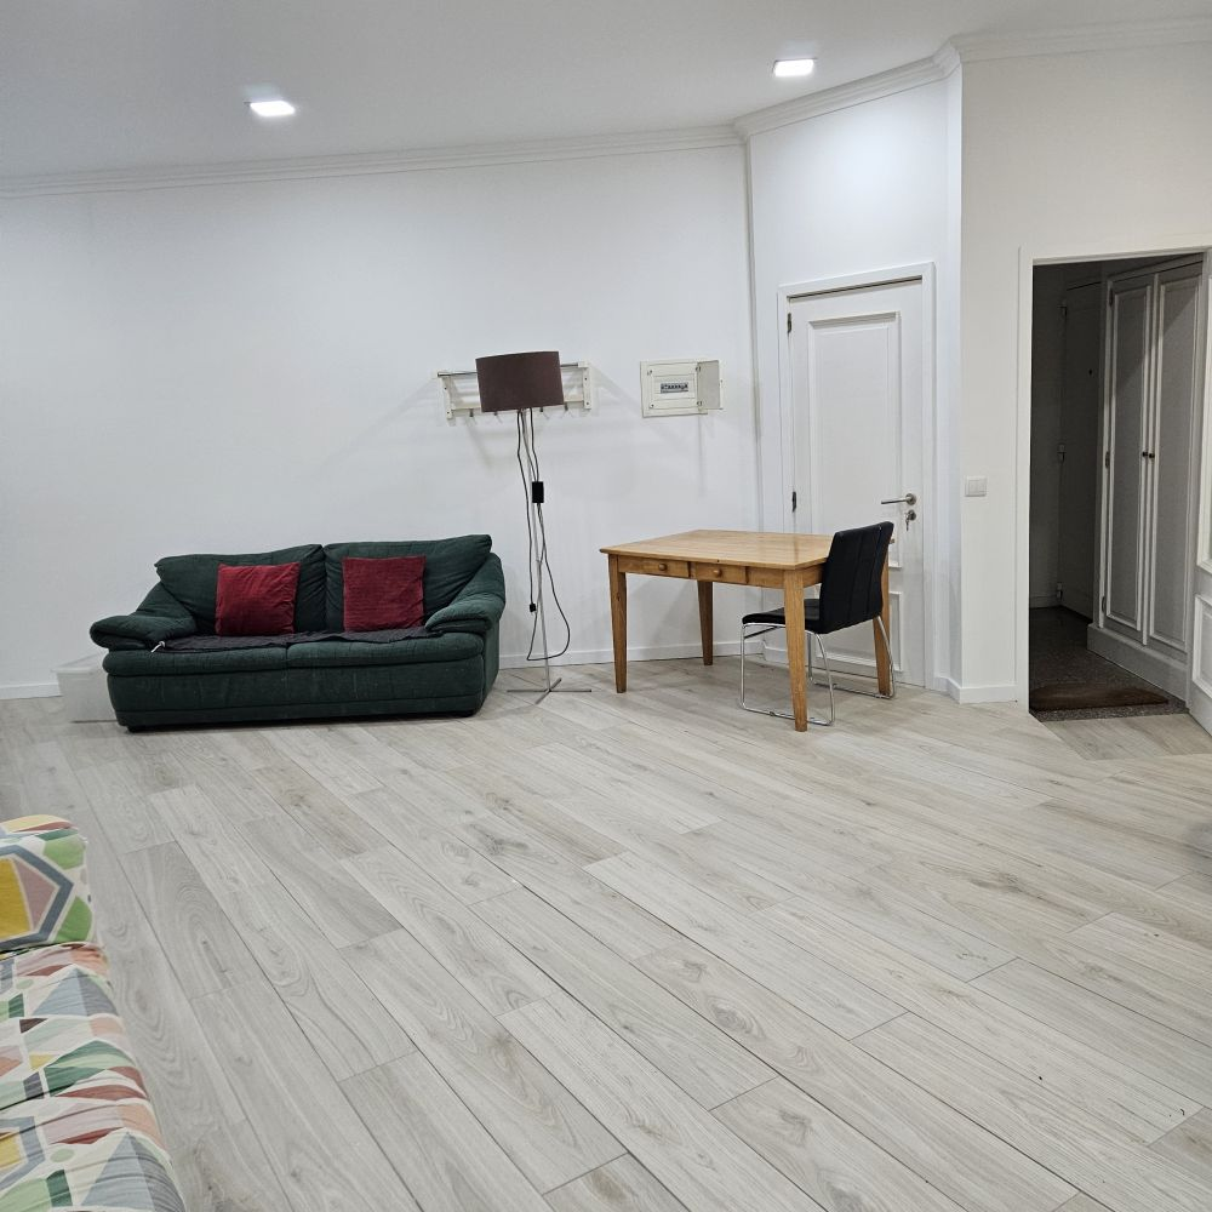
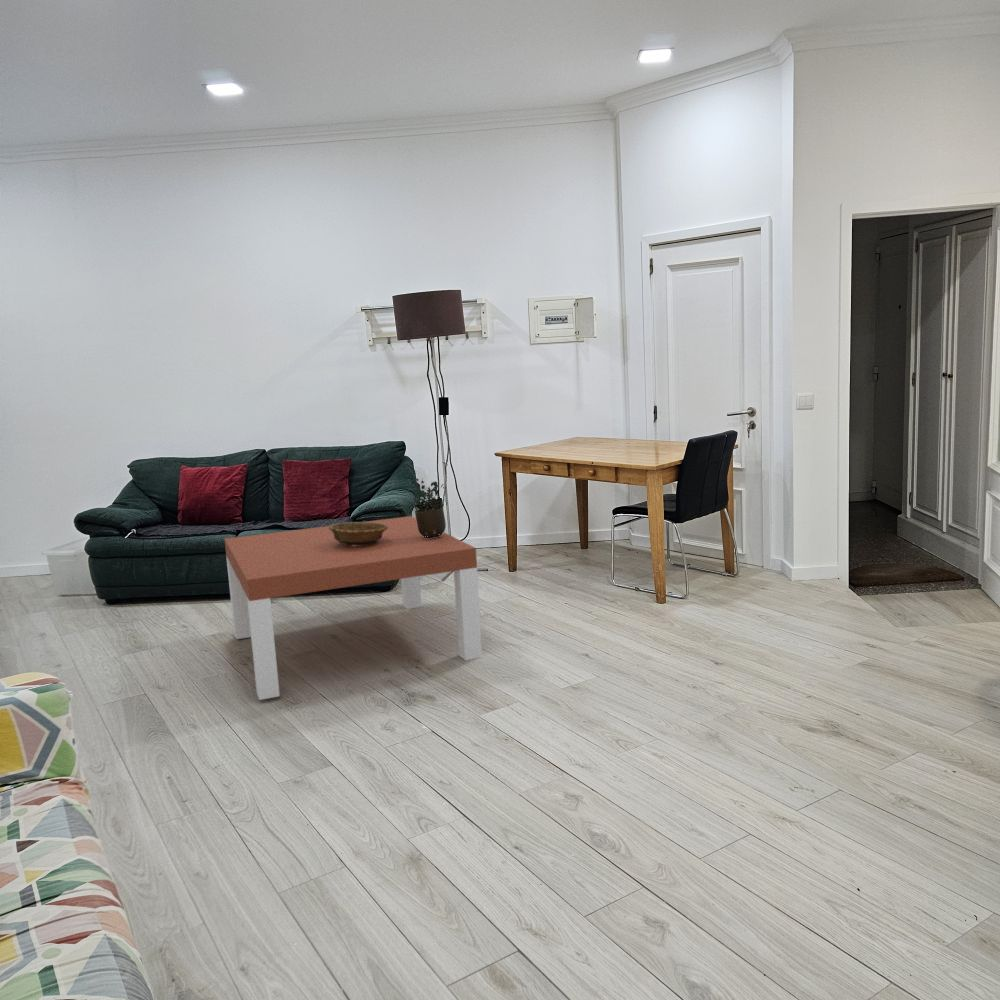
+ coffee table (342, 587)
+ potted plant (425, 501)
+ decorative bowl (358, 533)
